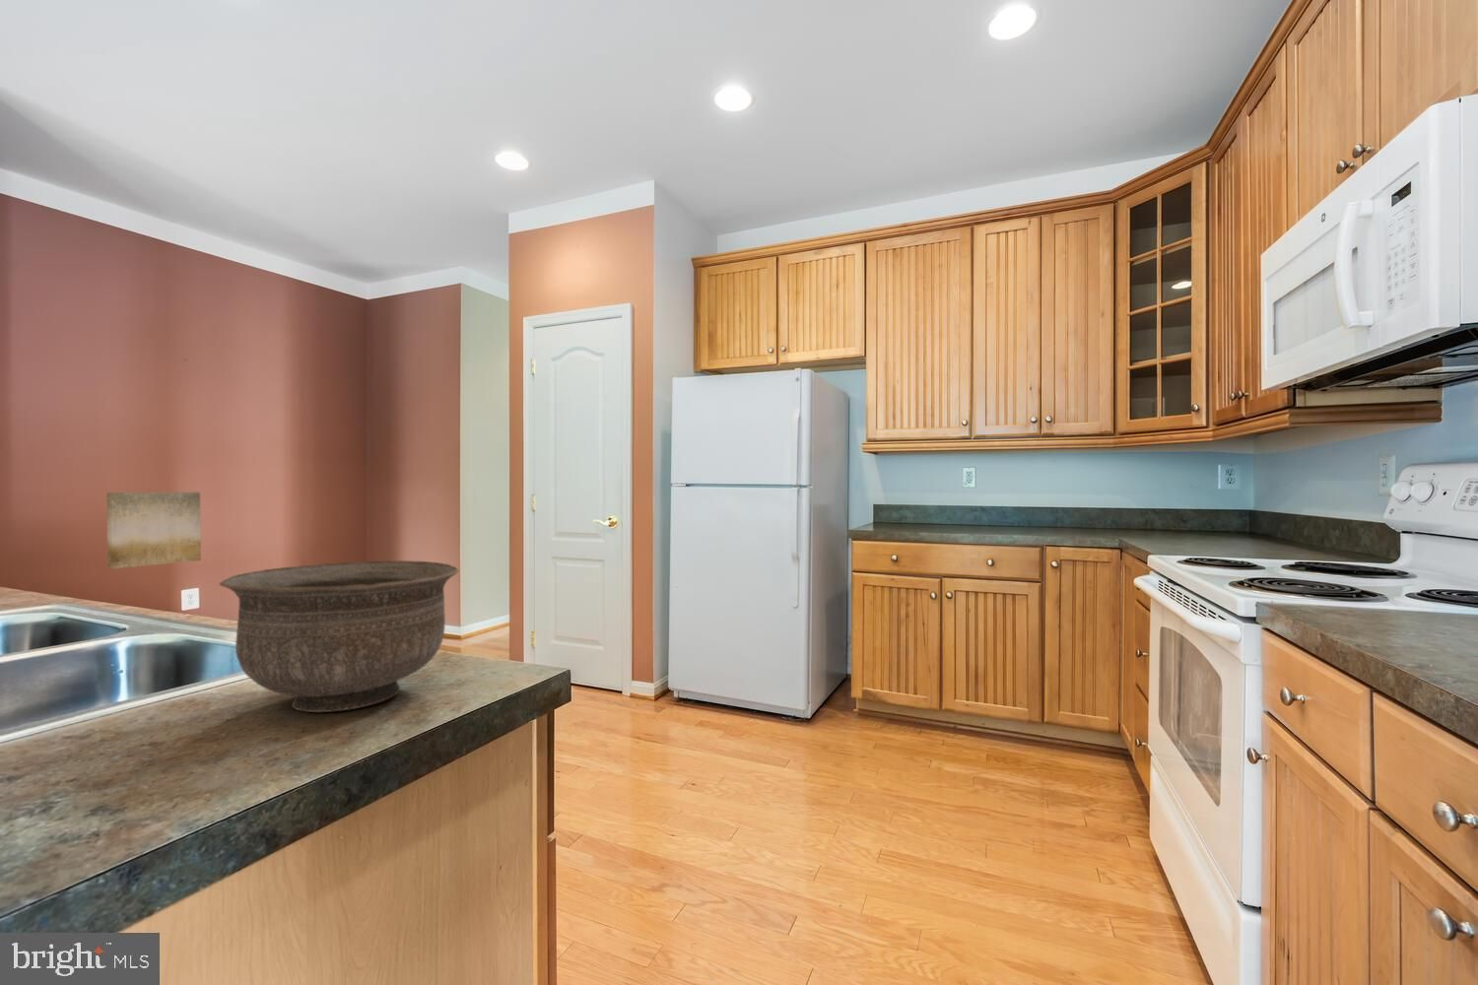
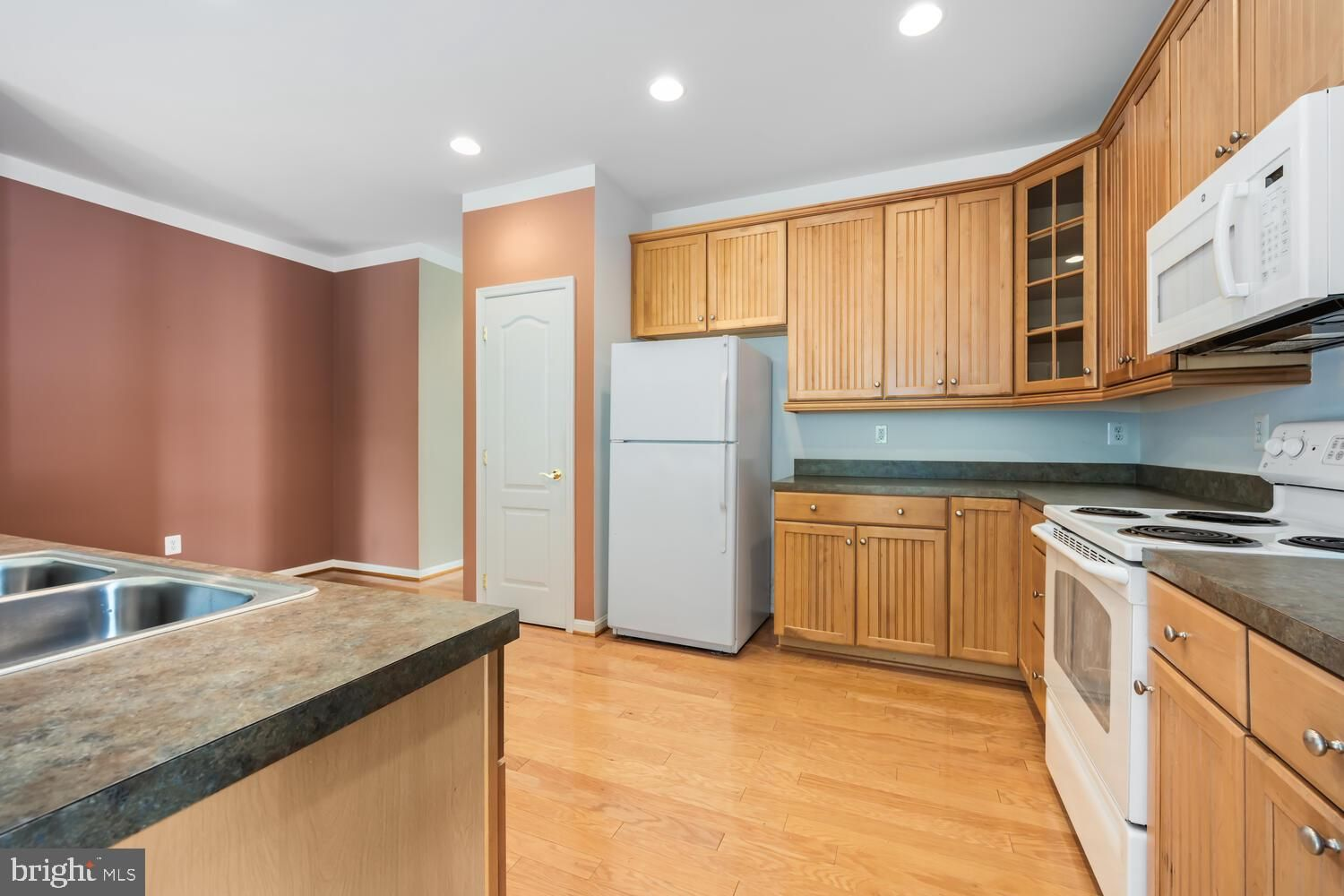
- bowl (350, 633)
- wall art (156, 528)
